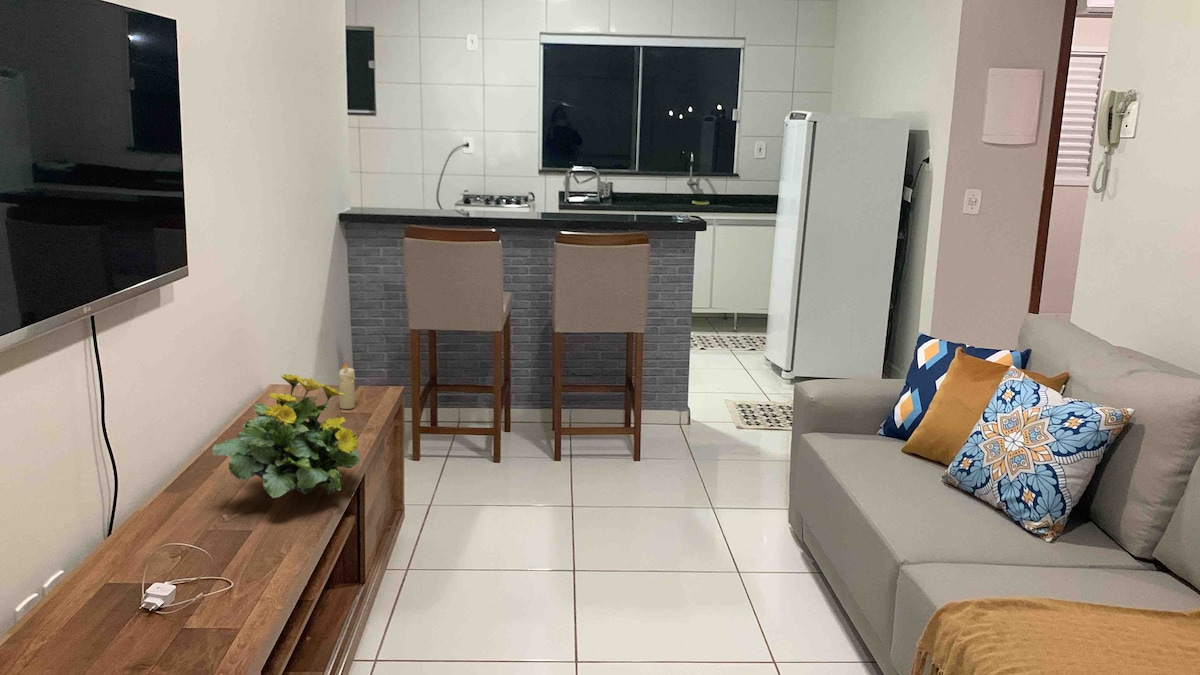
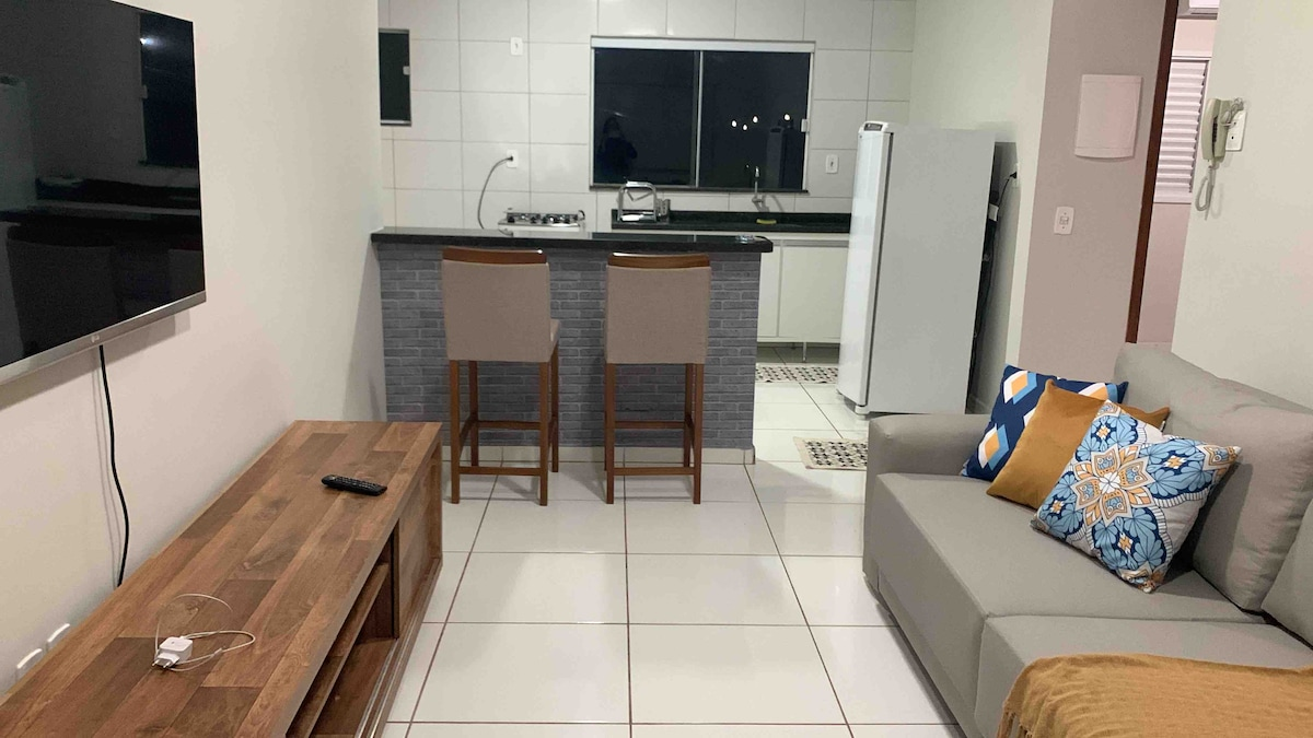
- flowering plant (289, 438)
- candle (347, 384)
